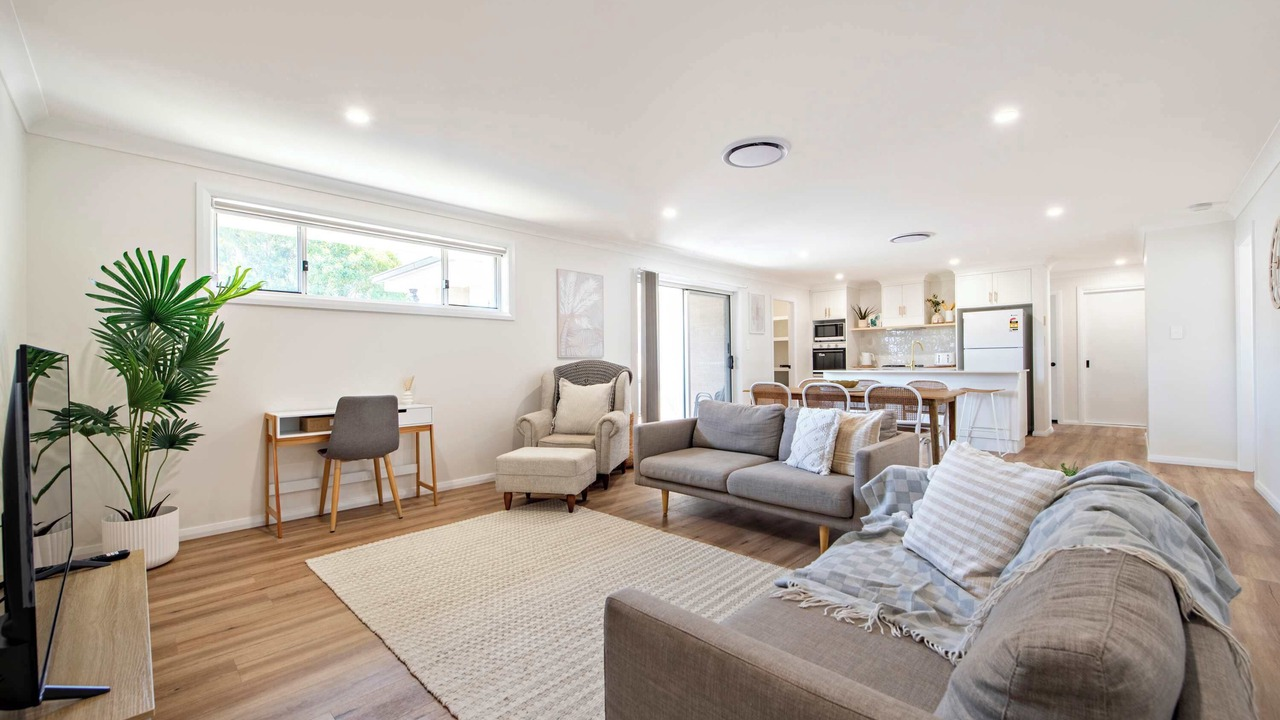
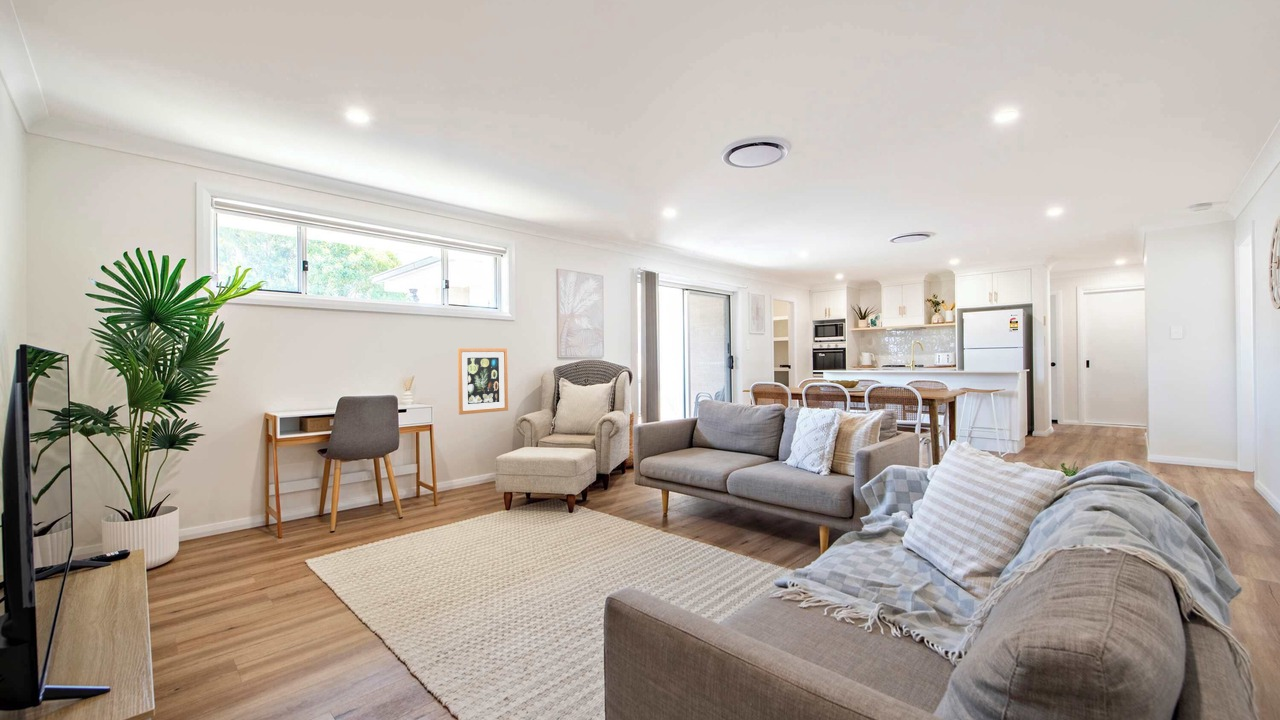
+ wall art (483, 380)
